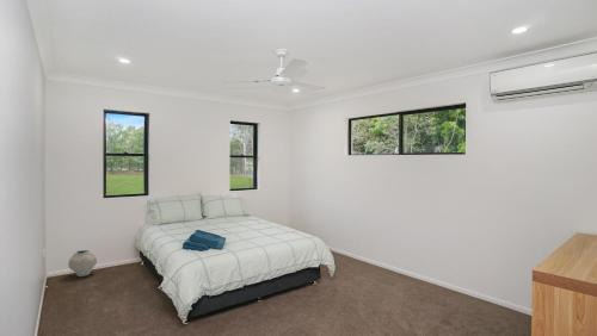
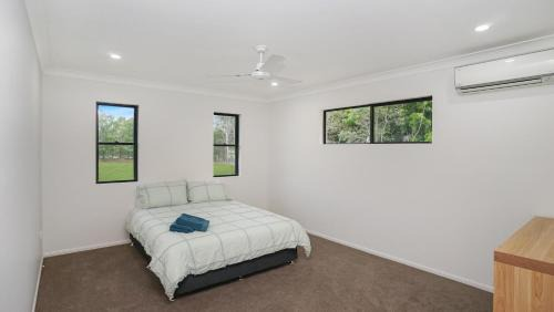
- vase (82, 262)
